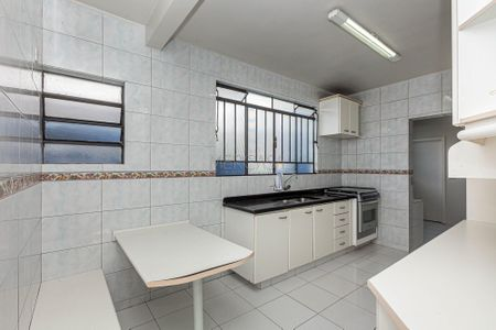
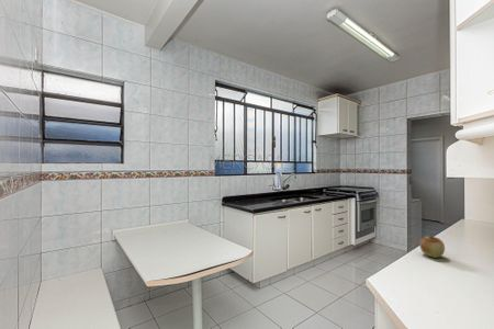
+ apple (431, 245)
